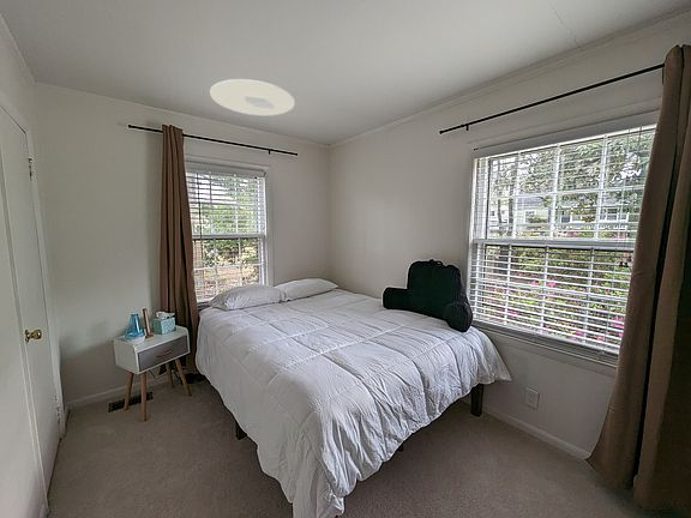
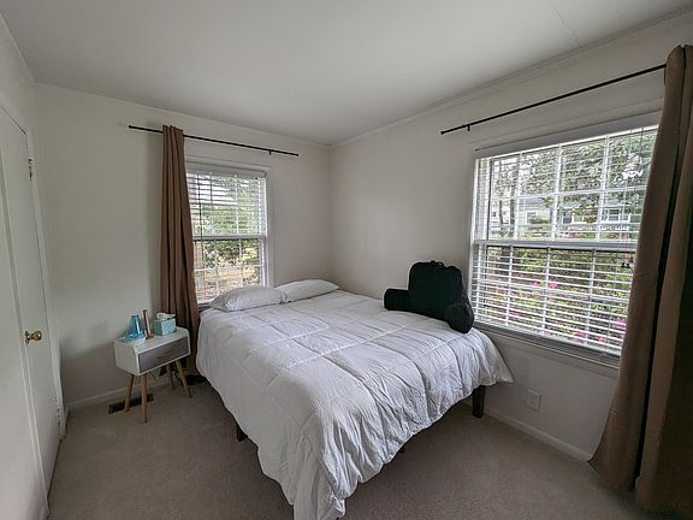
- ceiling light (253, 96)
